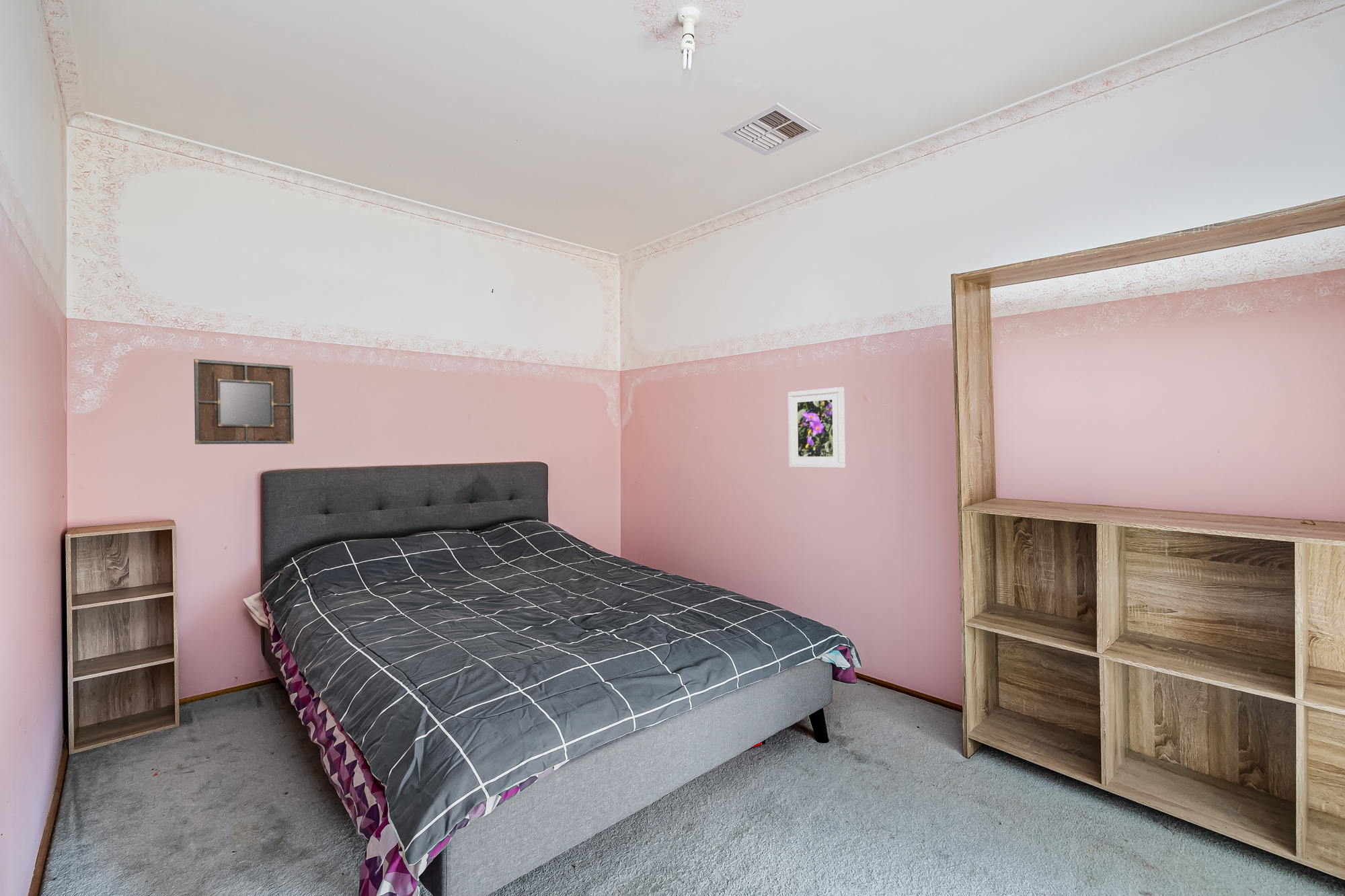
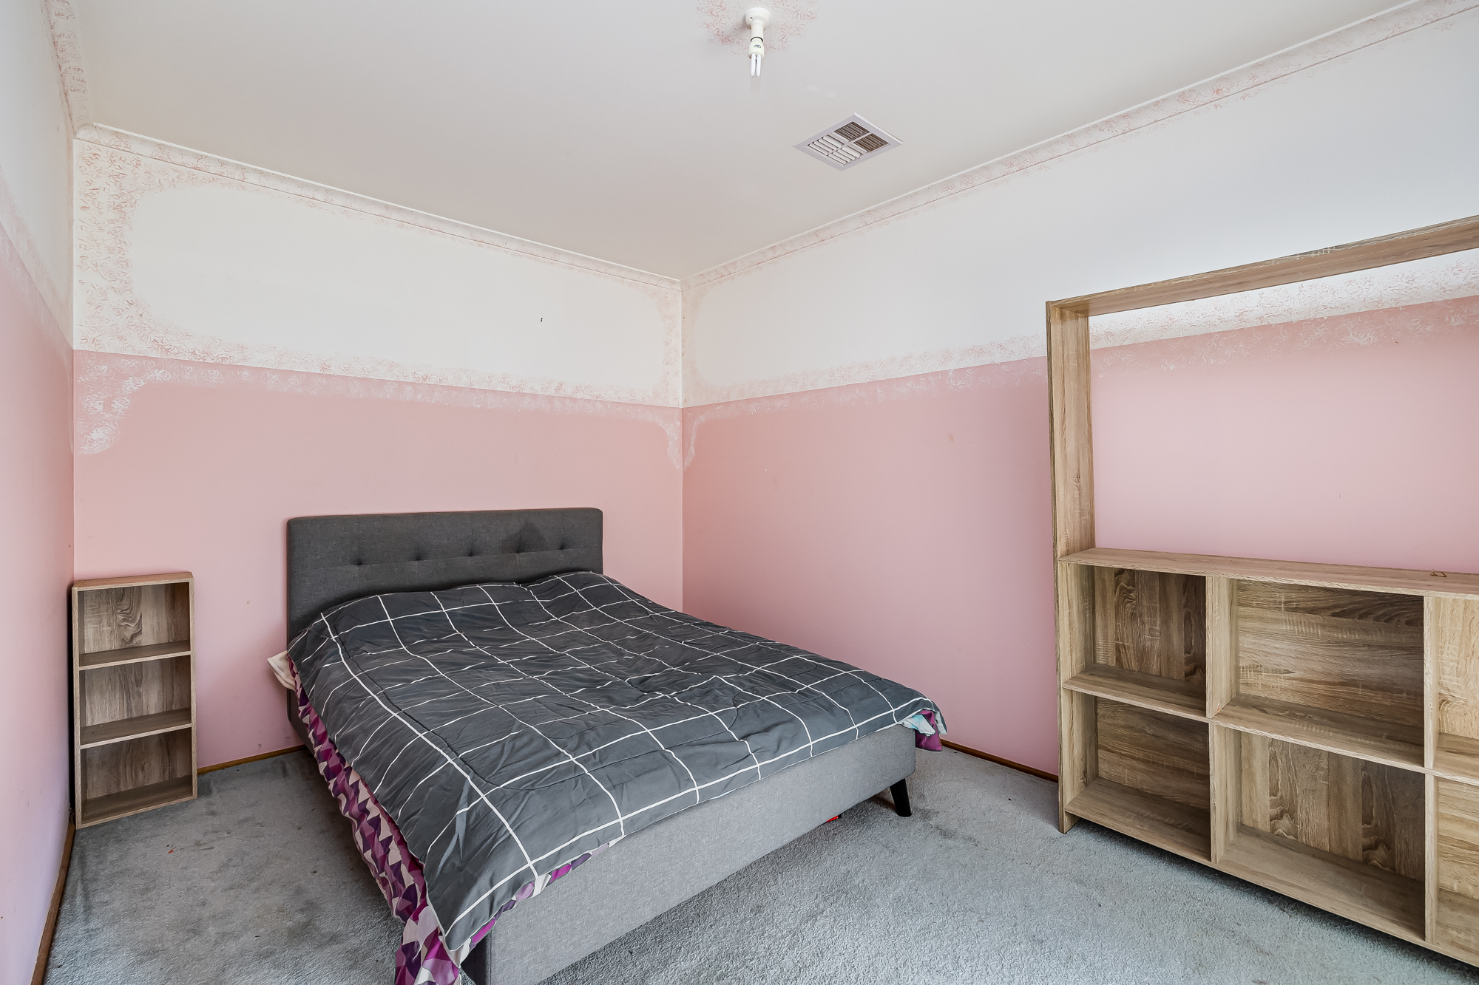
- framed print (815, 428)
- home mirror (245, 403)
